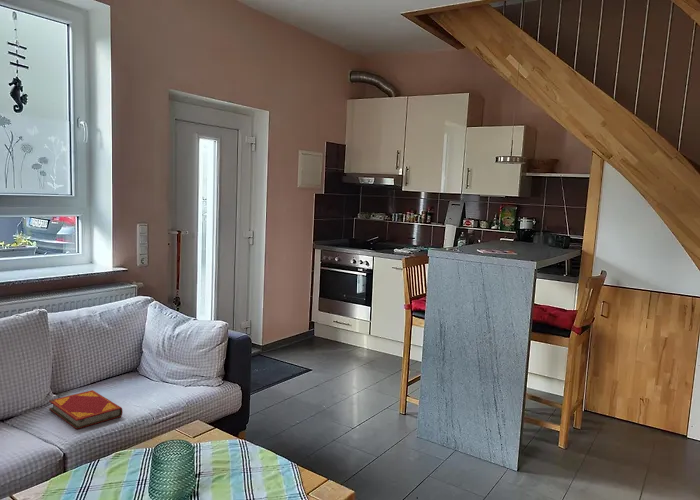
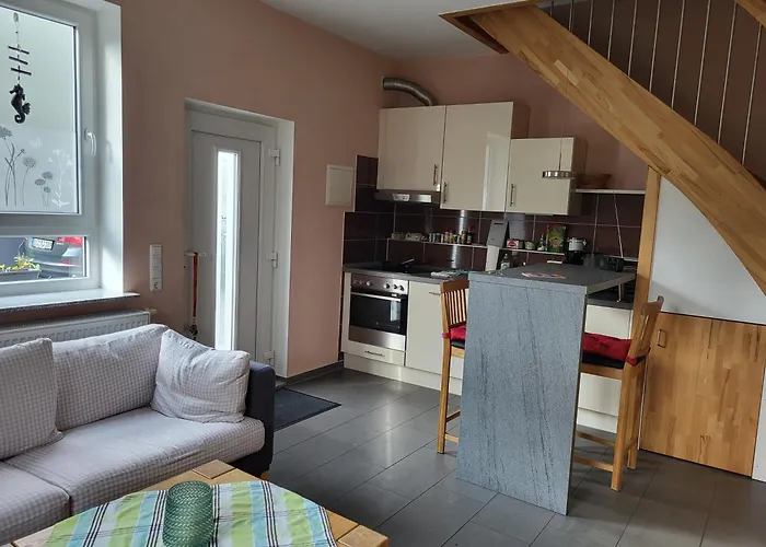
- hardback book (85, 408)
